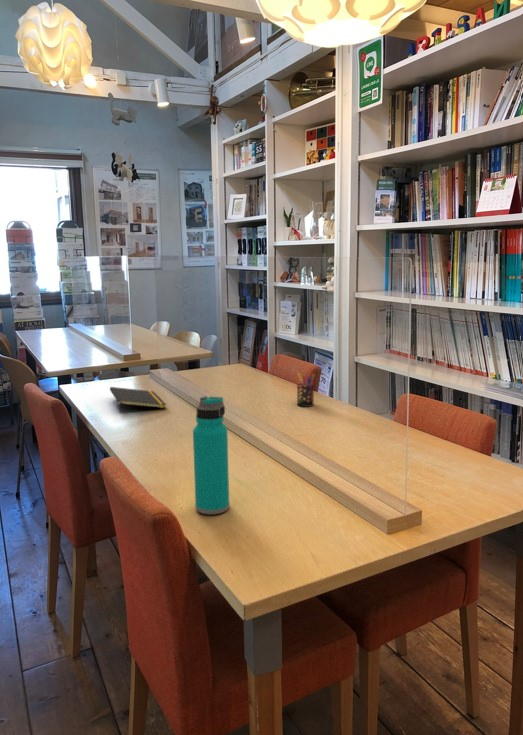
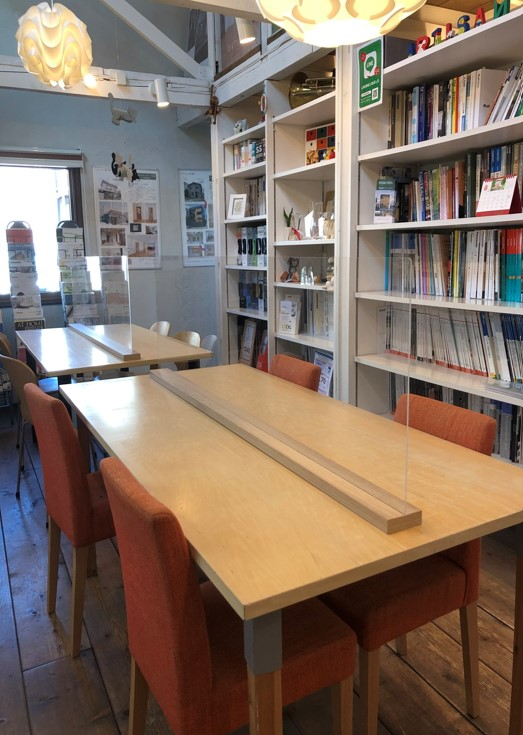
- notepad (137, 397)
- water bottle (210, 453)
- pen holder (307, 387)
